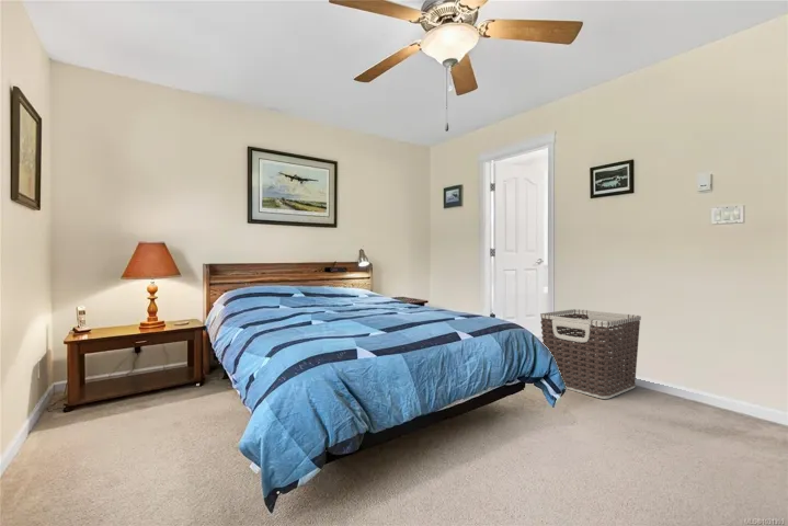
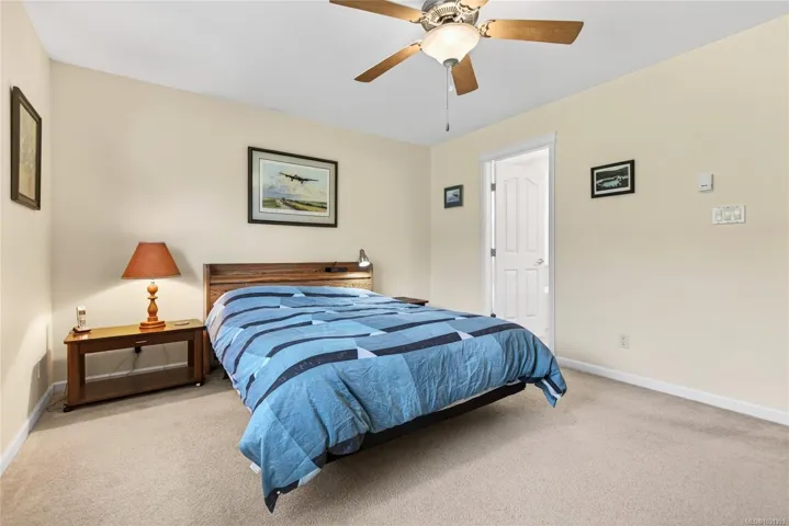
- clothes hamper (589, 350)
